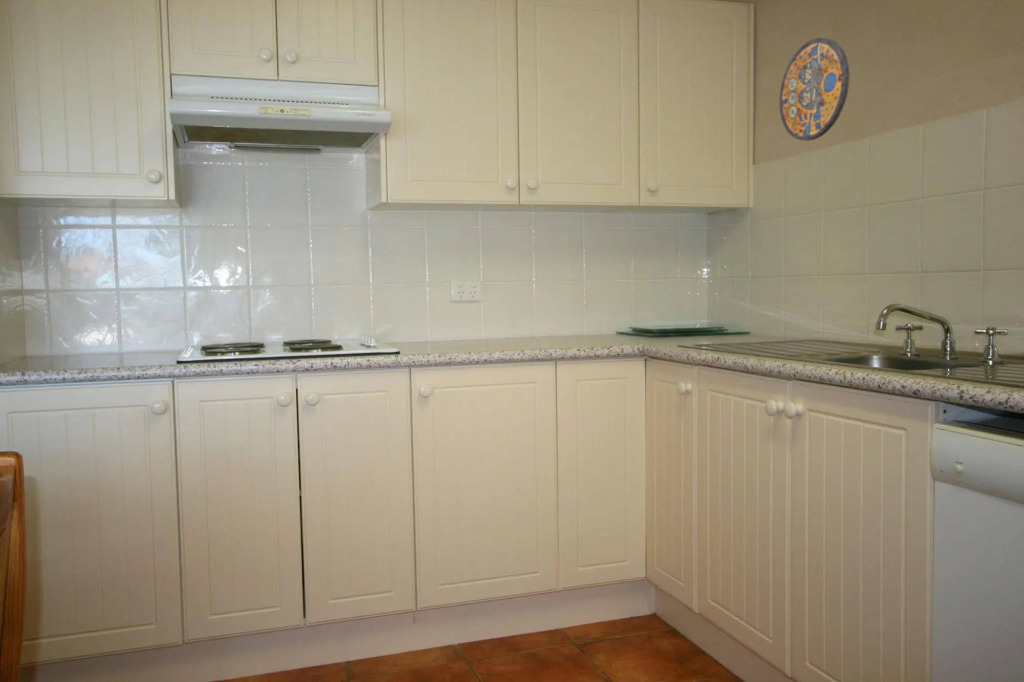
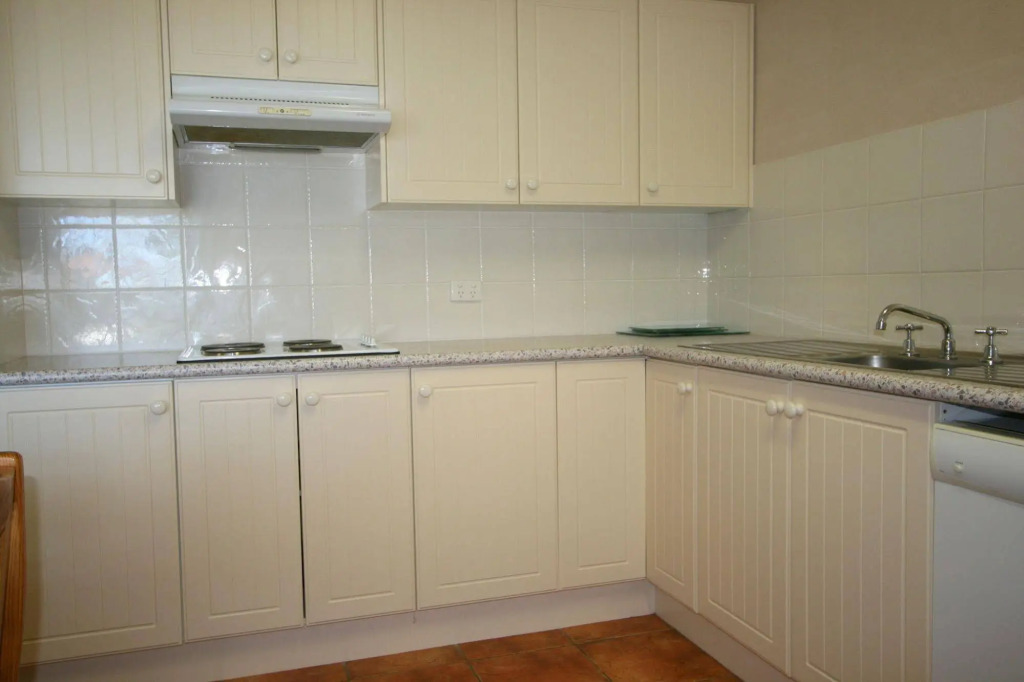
- manhole cover (812, 90)
